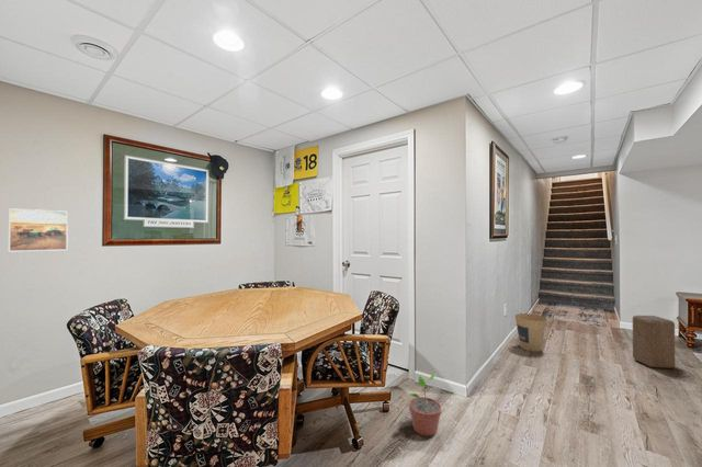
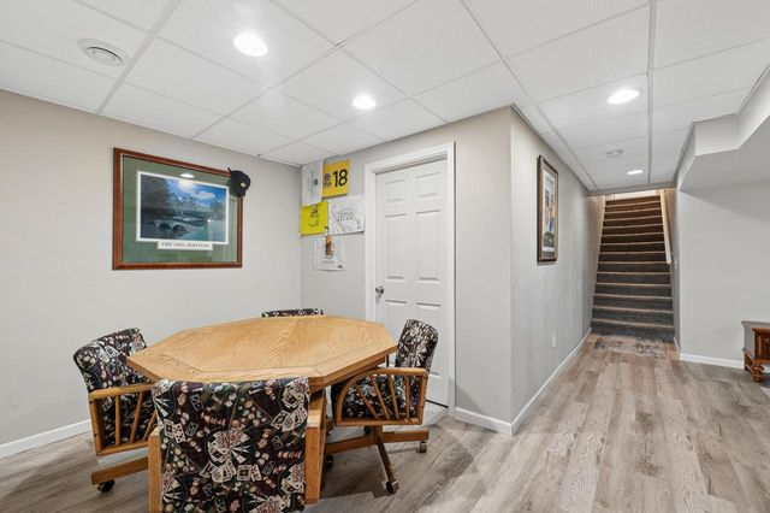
- stool (653, 340)
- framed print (39, 230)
- trash can (530, 332)
- potted plant (424, 401)
